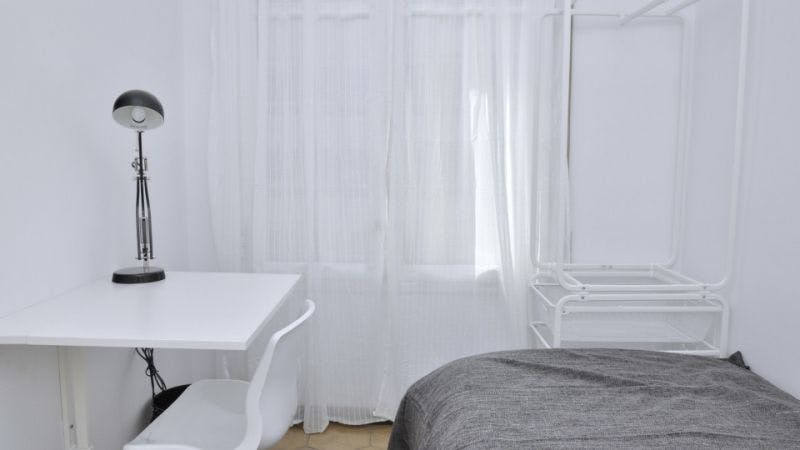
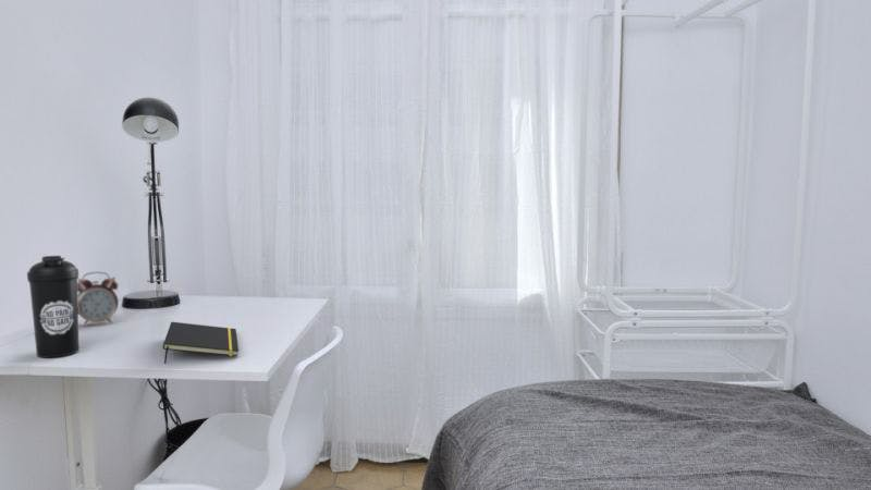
+ water bottle (54, 305)
+ notepad (203, 338)
+ alarm clock (97, 297)
